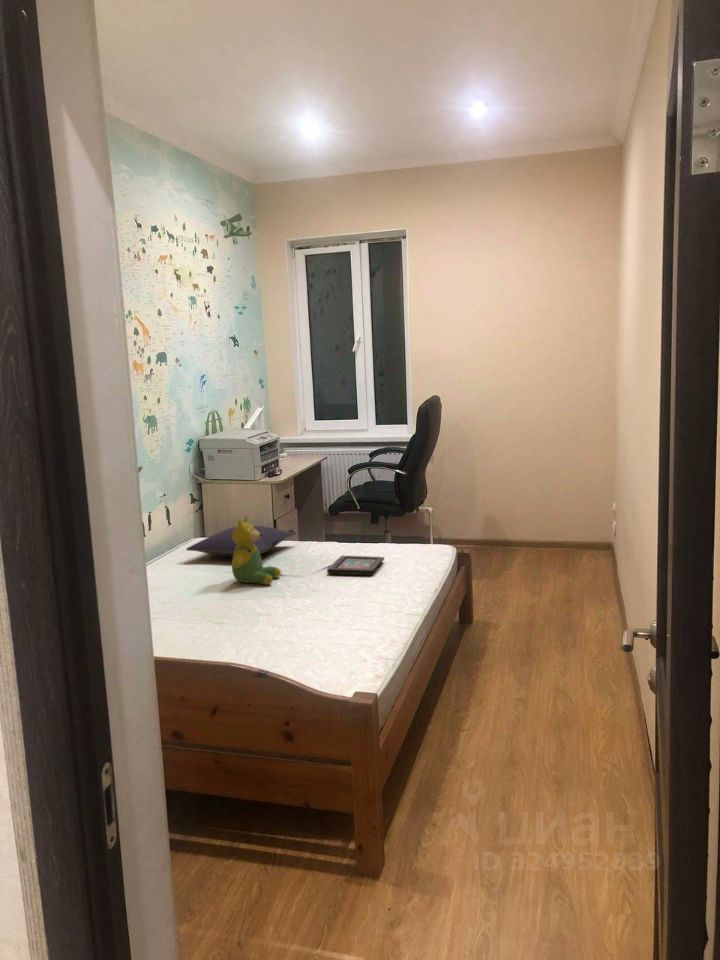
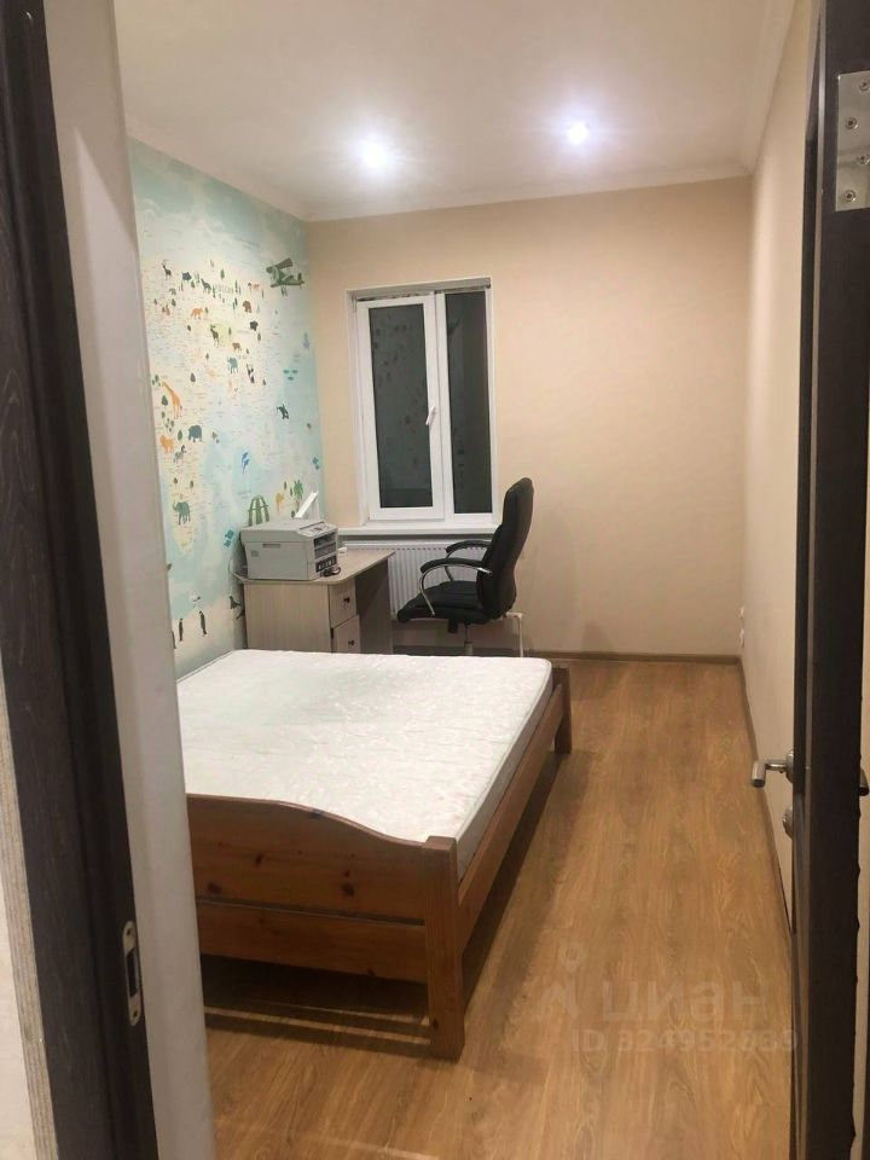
- religious icon (356, 565)
- teddy bear (254, 549)
- pillow (237, 545)
